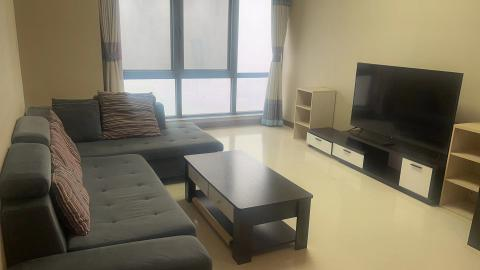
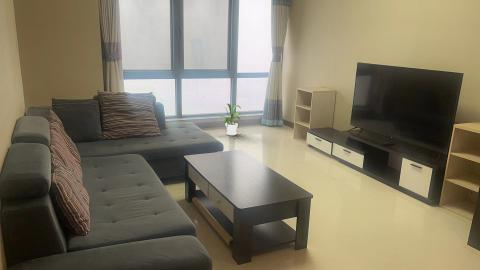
+ house plant (231, 118)
